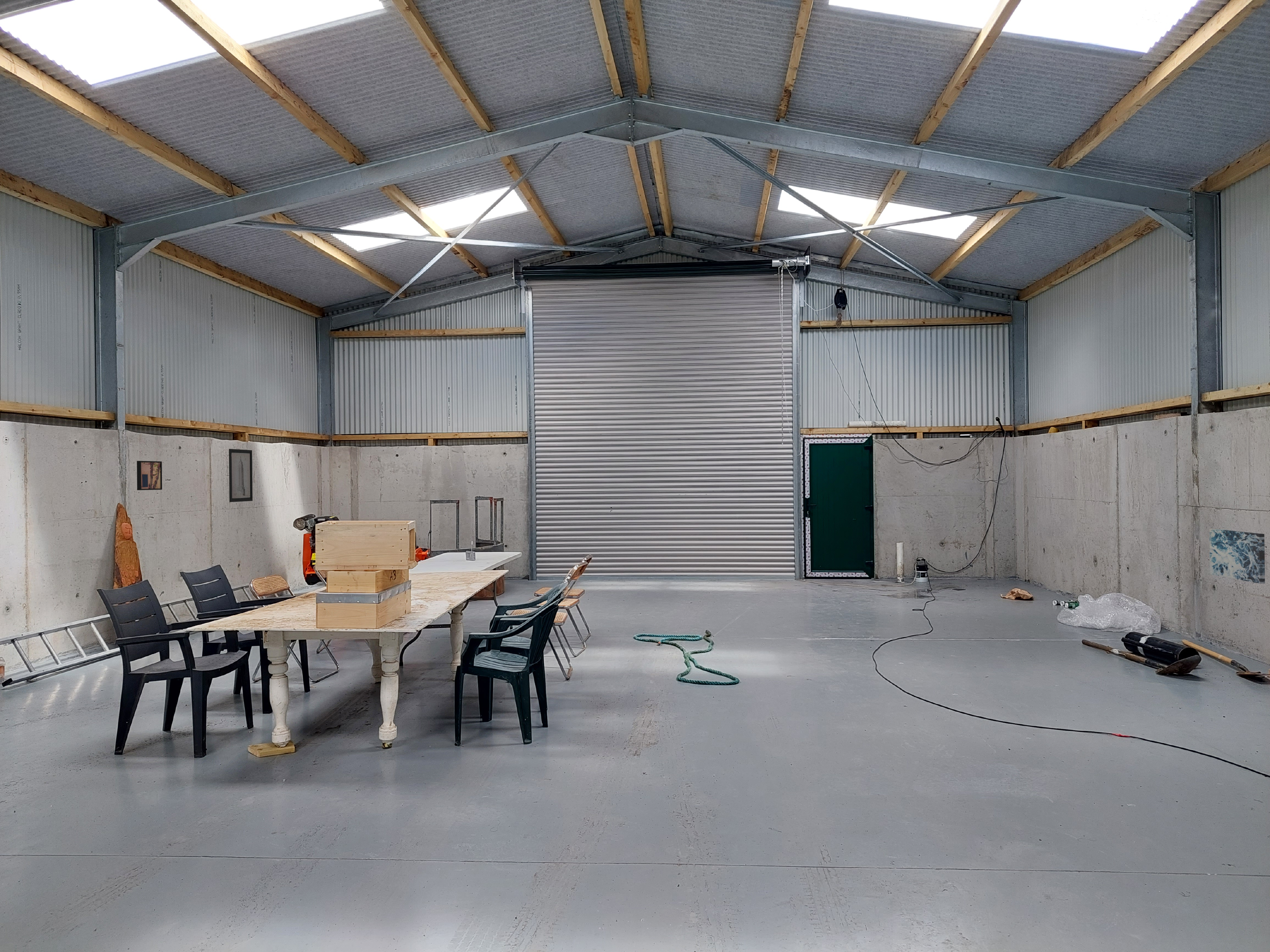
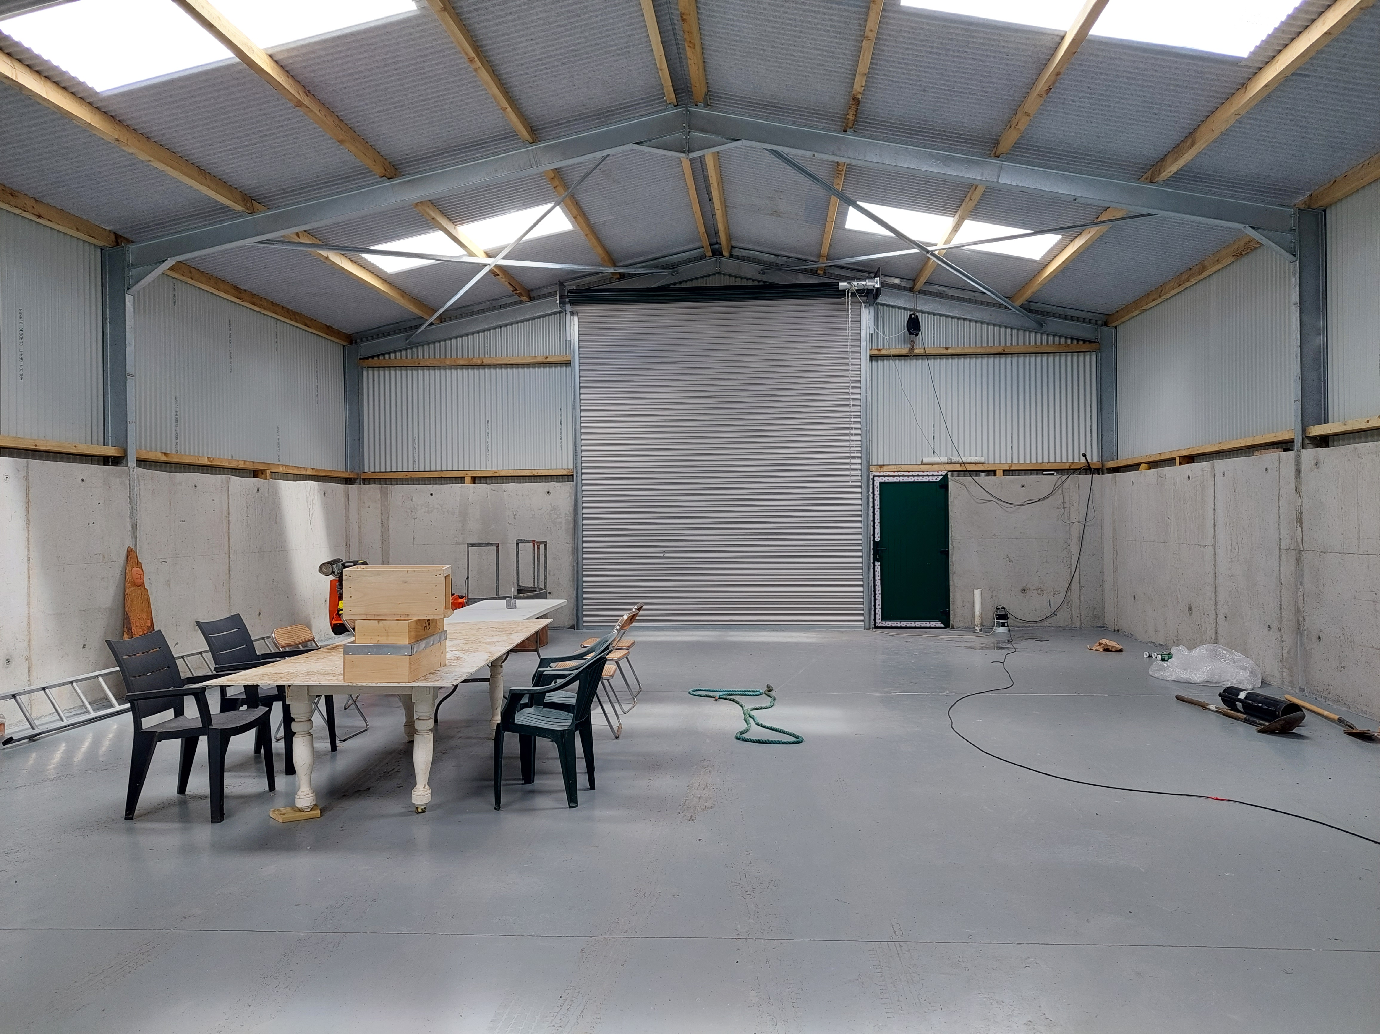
- wall art (241, 475)
- wall art (1236, 555)
- wall art (149, 475)
